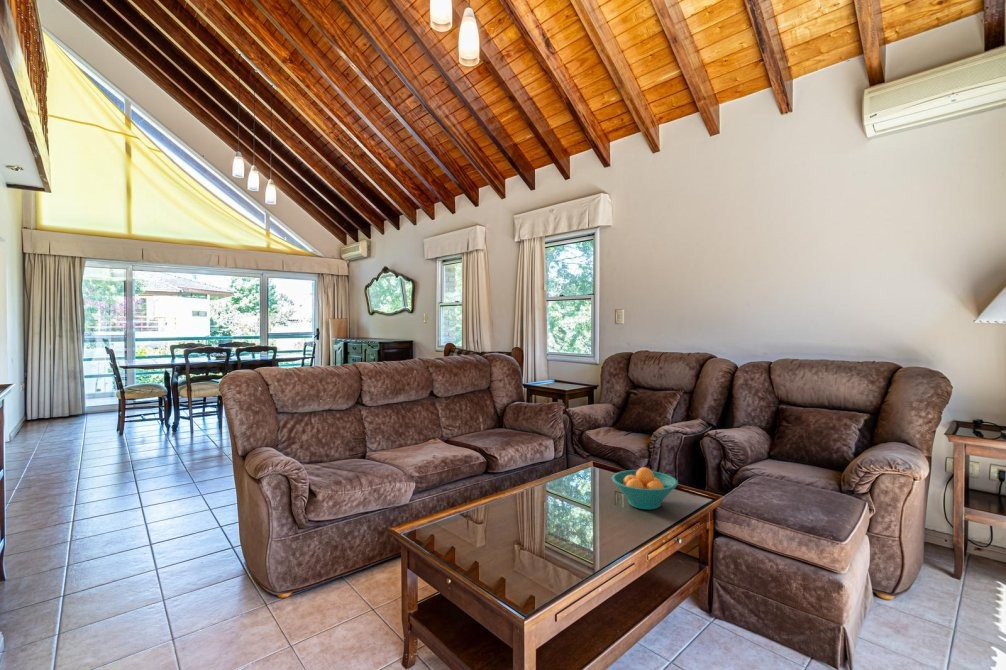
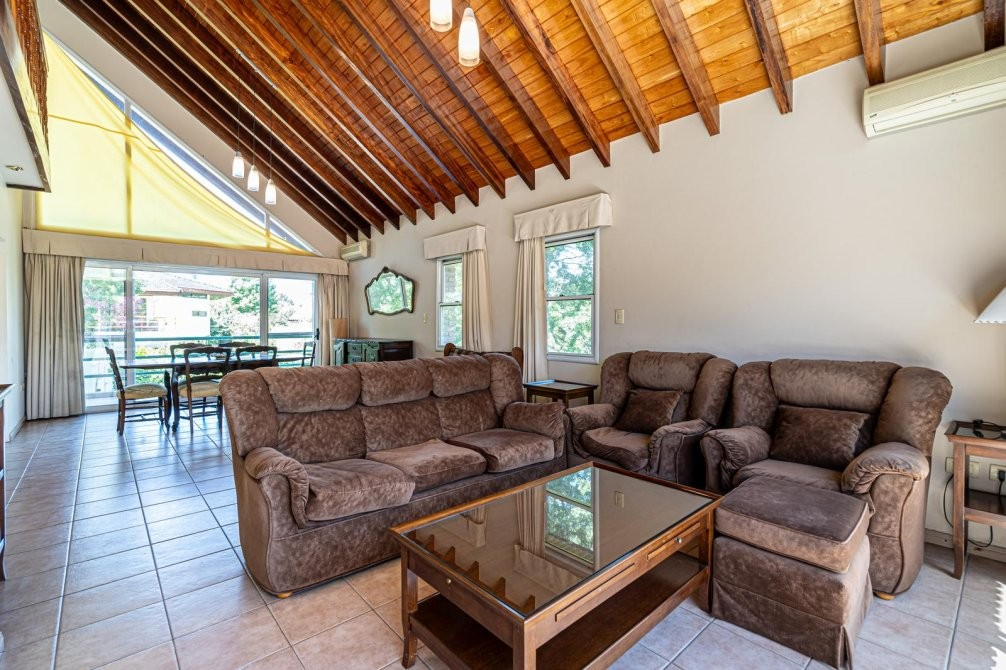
- fruit bowl (644, 486)
